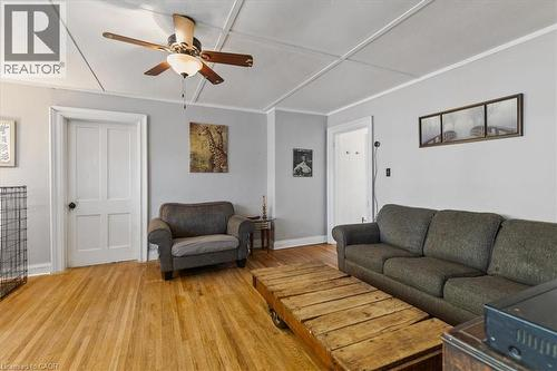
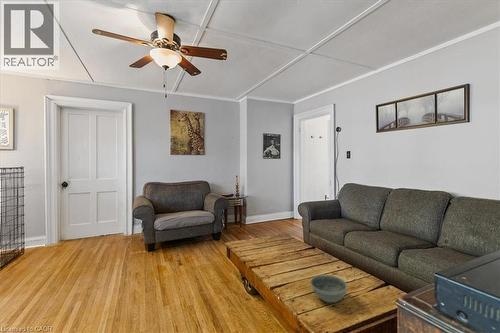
+ bowl (328, 290)
